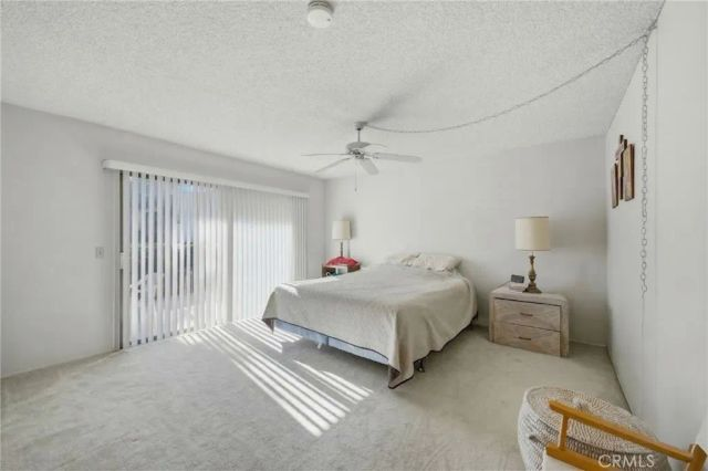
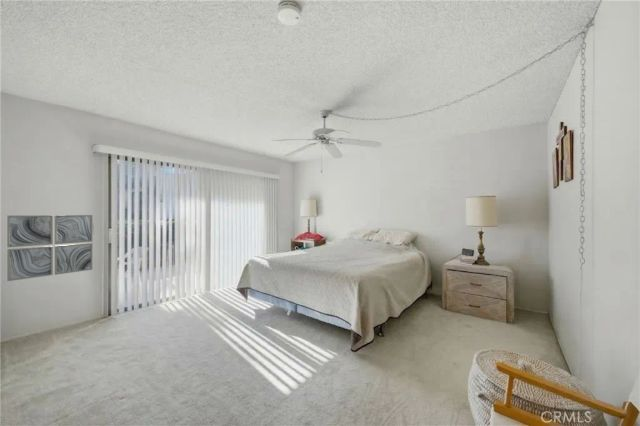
+ wall art (52, 246)
